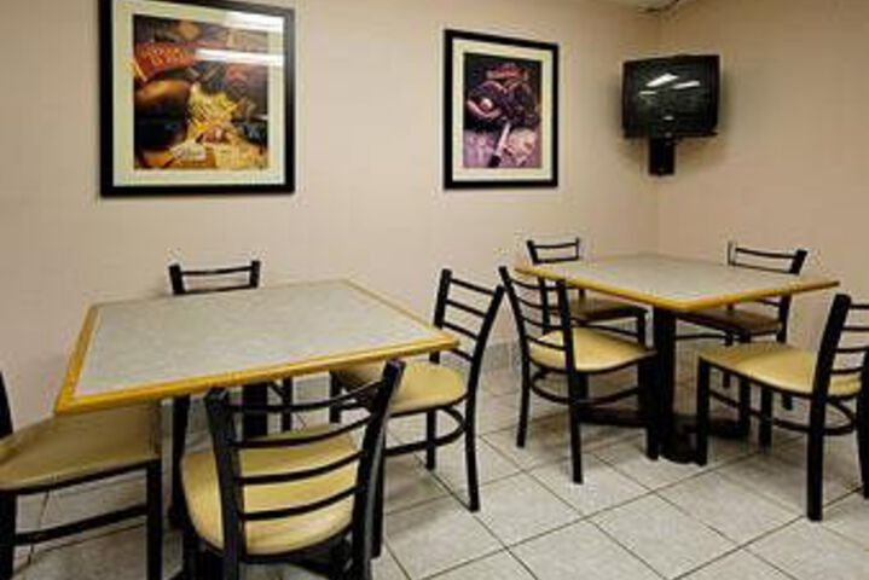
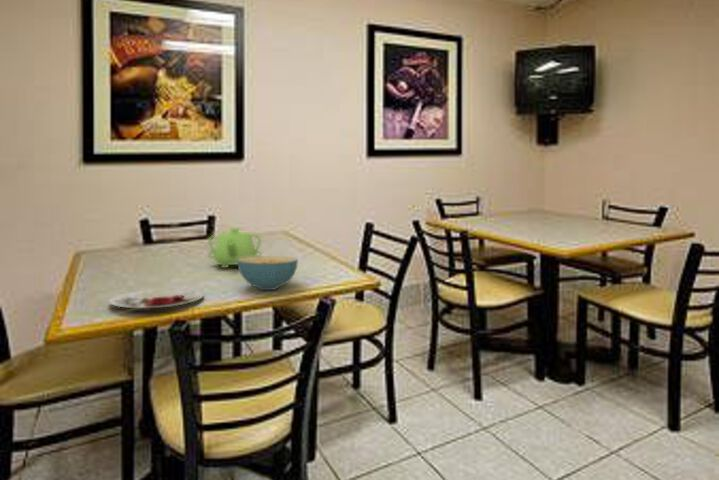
+ cereal bowl (268, 273)
+ plate (157, 297)
+ teapot (234, 247)
